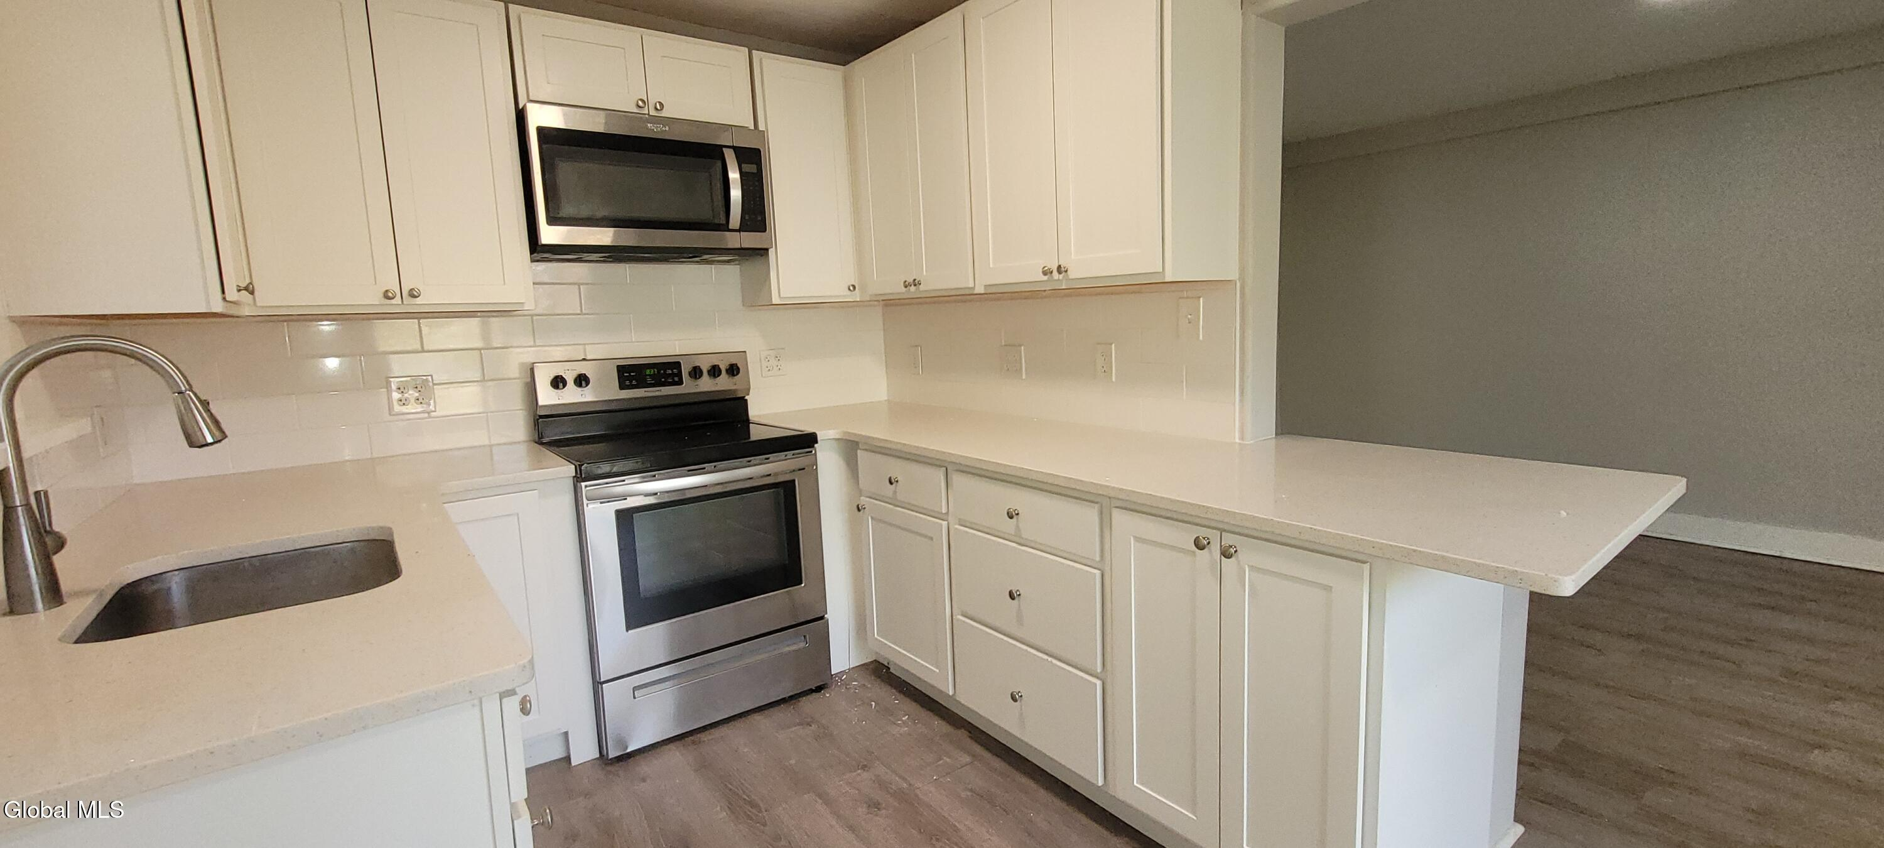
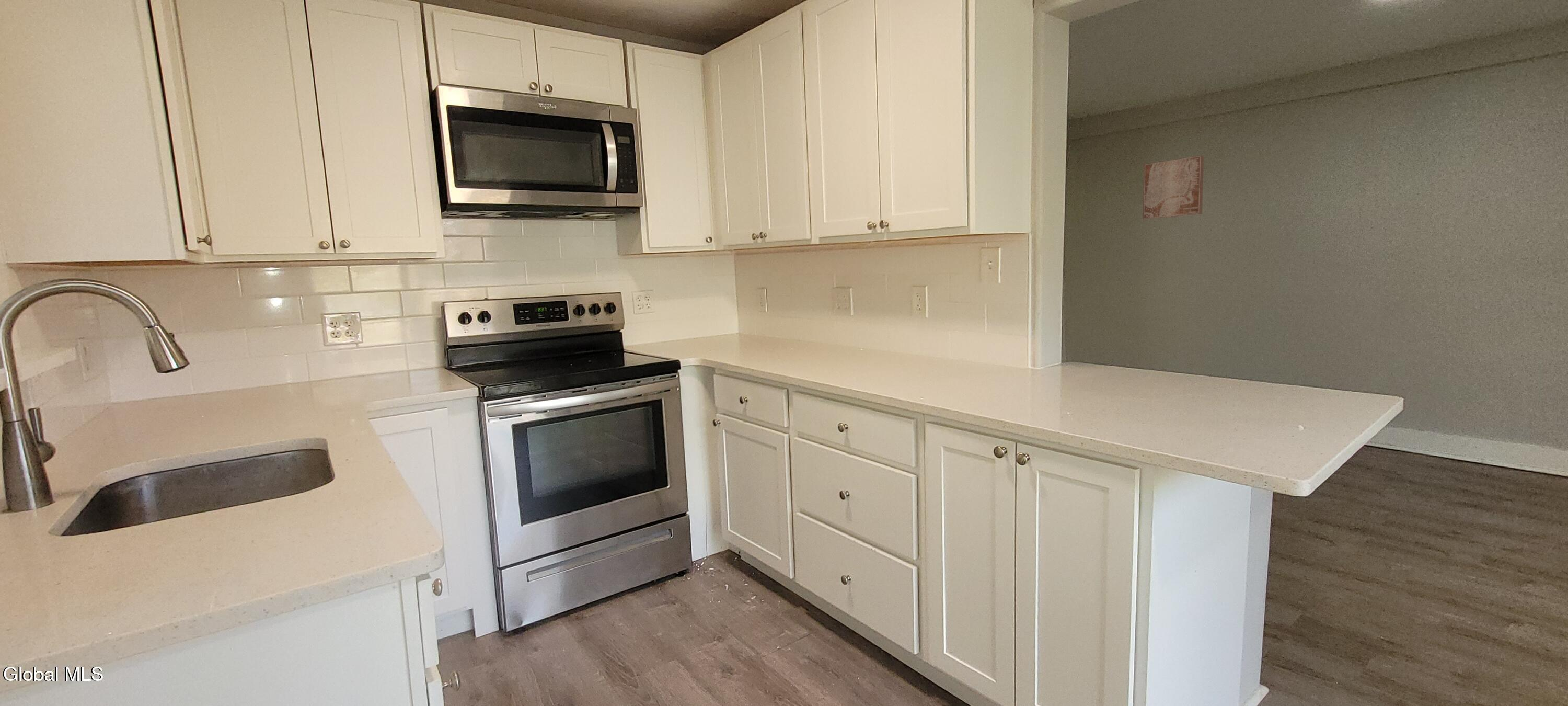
+ wall art (1172, 188)
